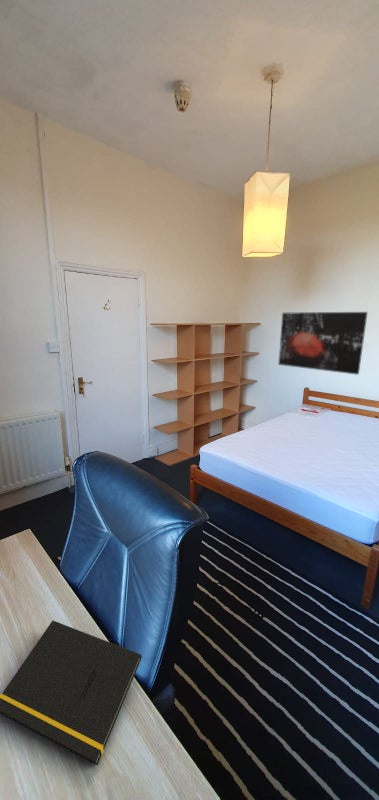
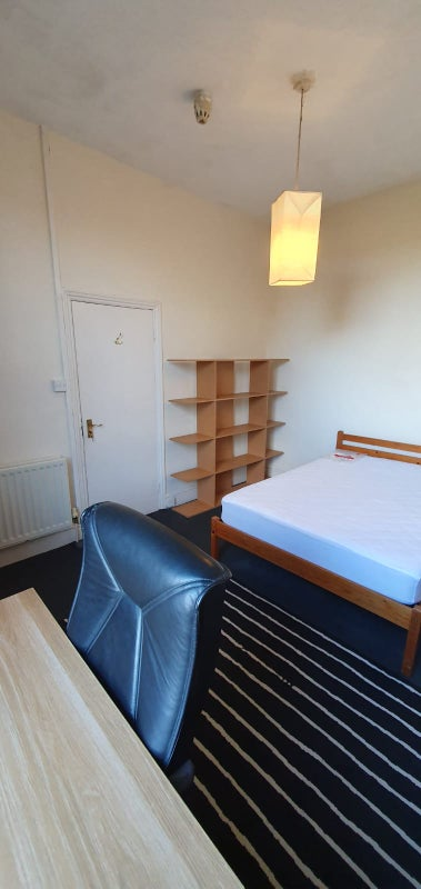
- notepad (71, 681)
- wall art (317, 341)
